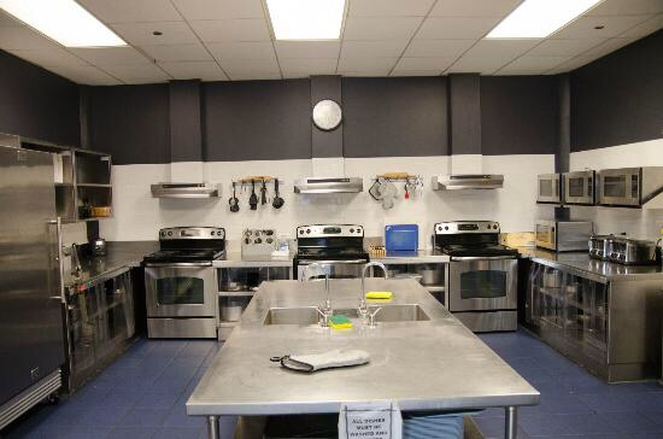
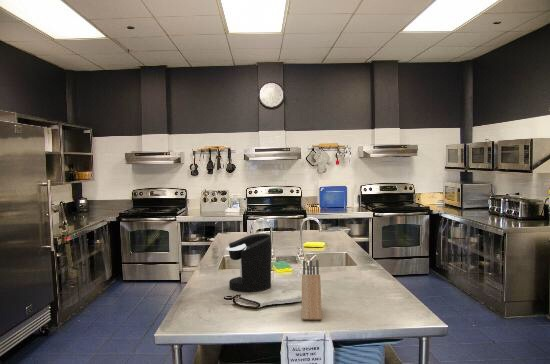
+ coffee maker (249, 260)
+ knife block (311, 287)
